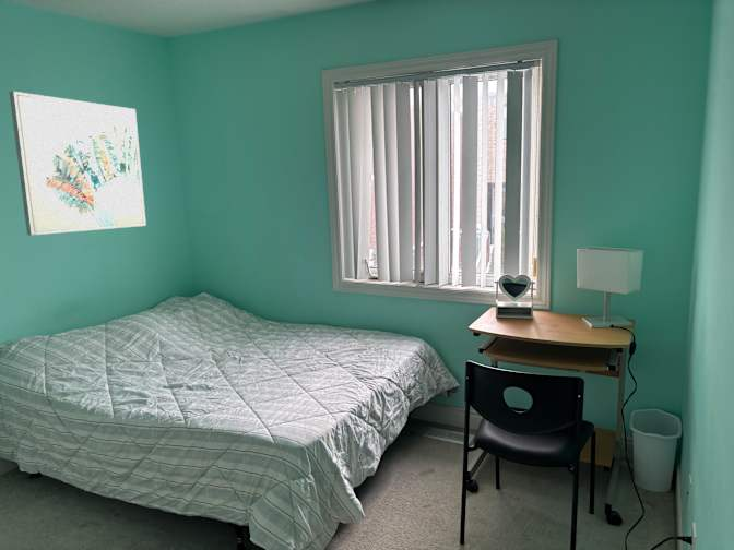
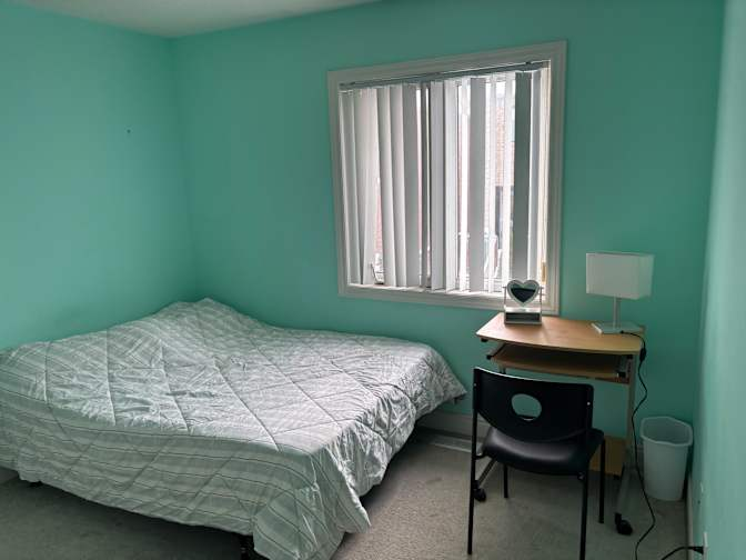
- wall art (85, 166)
